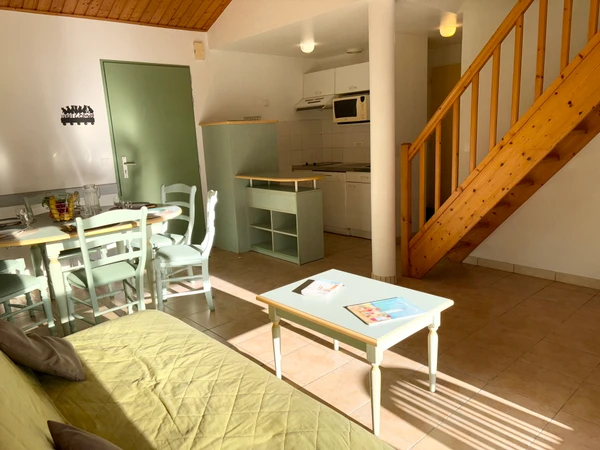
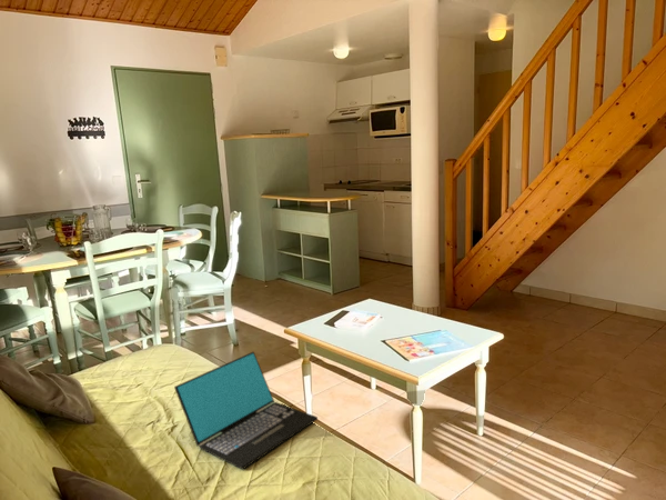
+ laptop (248, 403)
